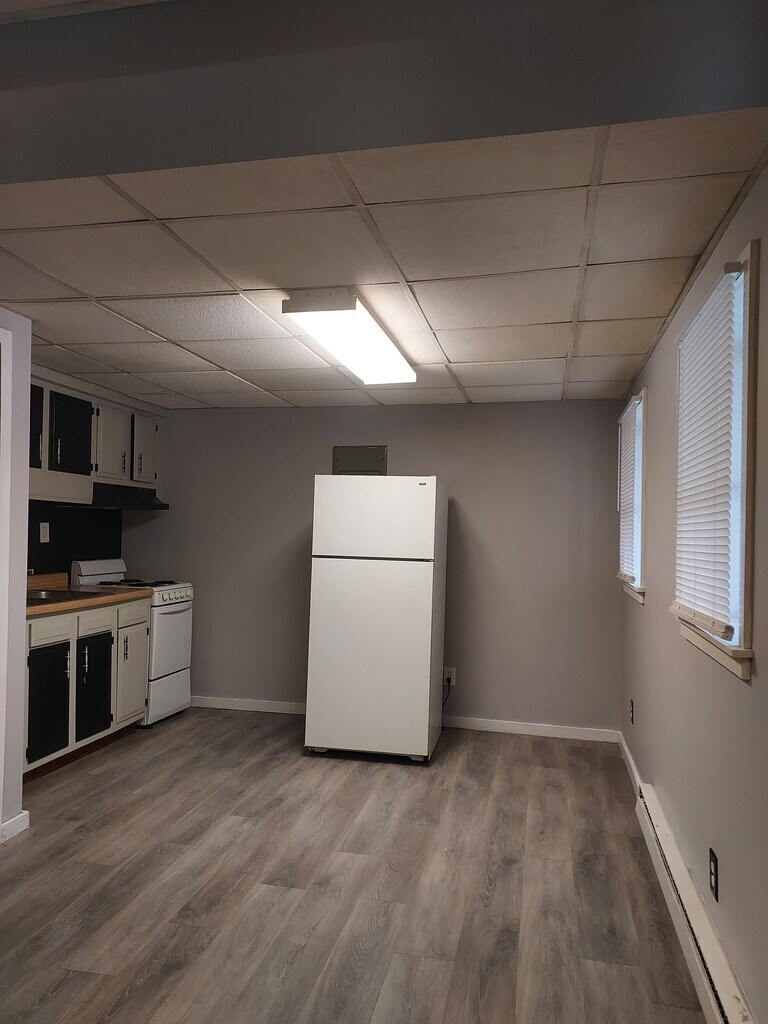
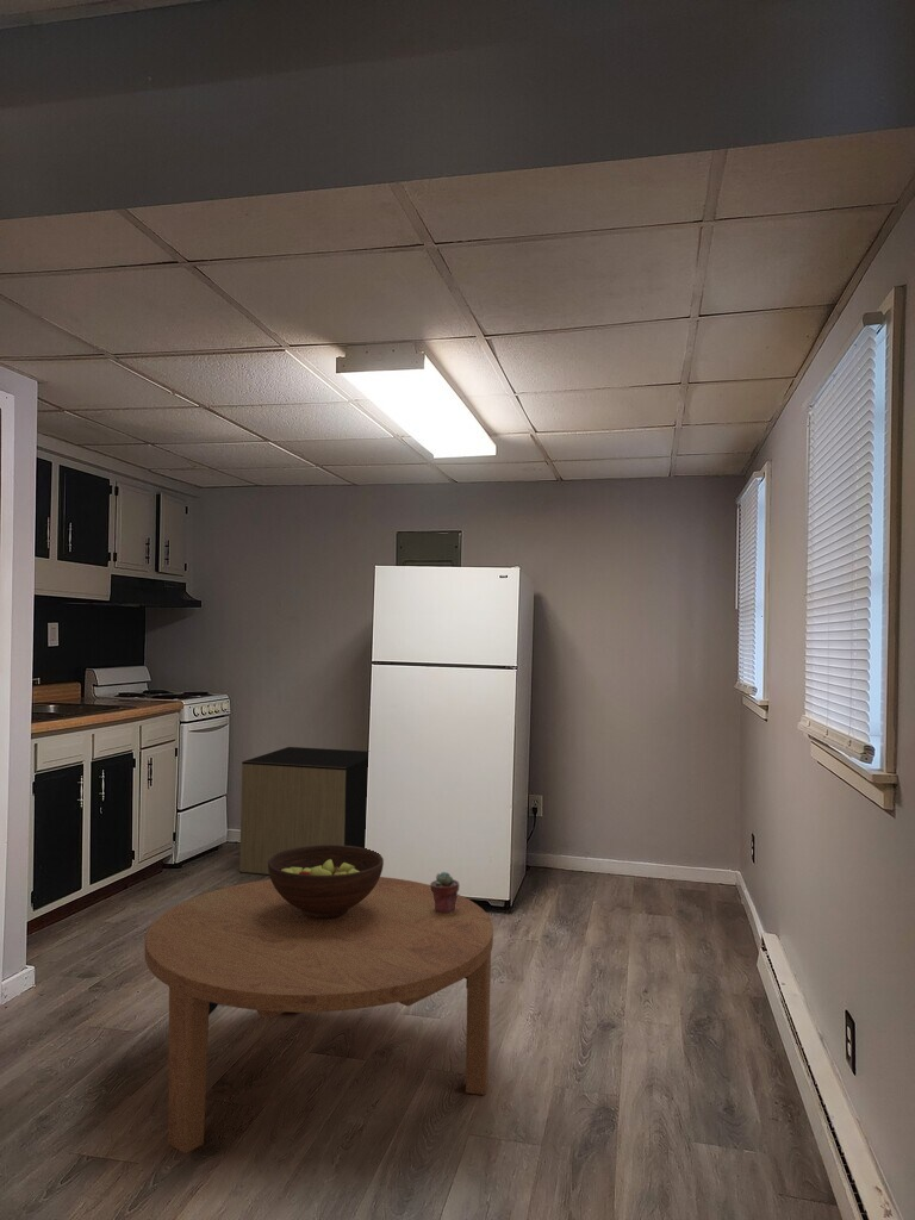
+ fruit bowl (325, 885)
+ waste bin (313, 809)
+ coffee table (322, 997)
+ potted succulent (444, 890)
